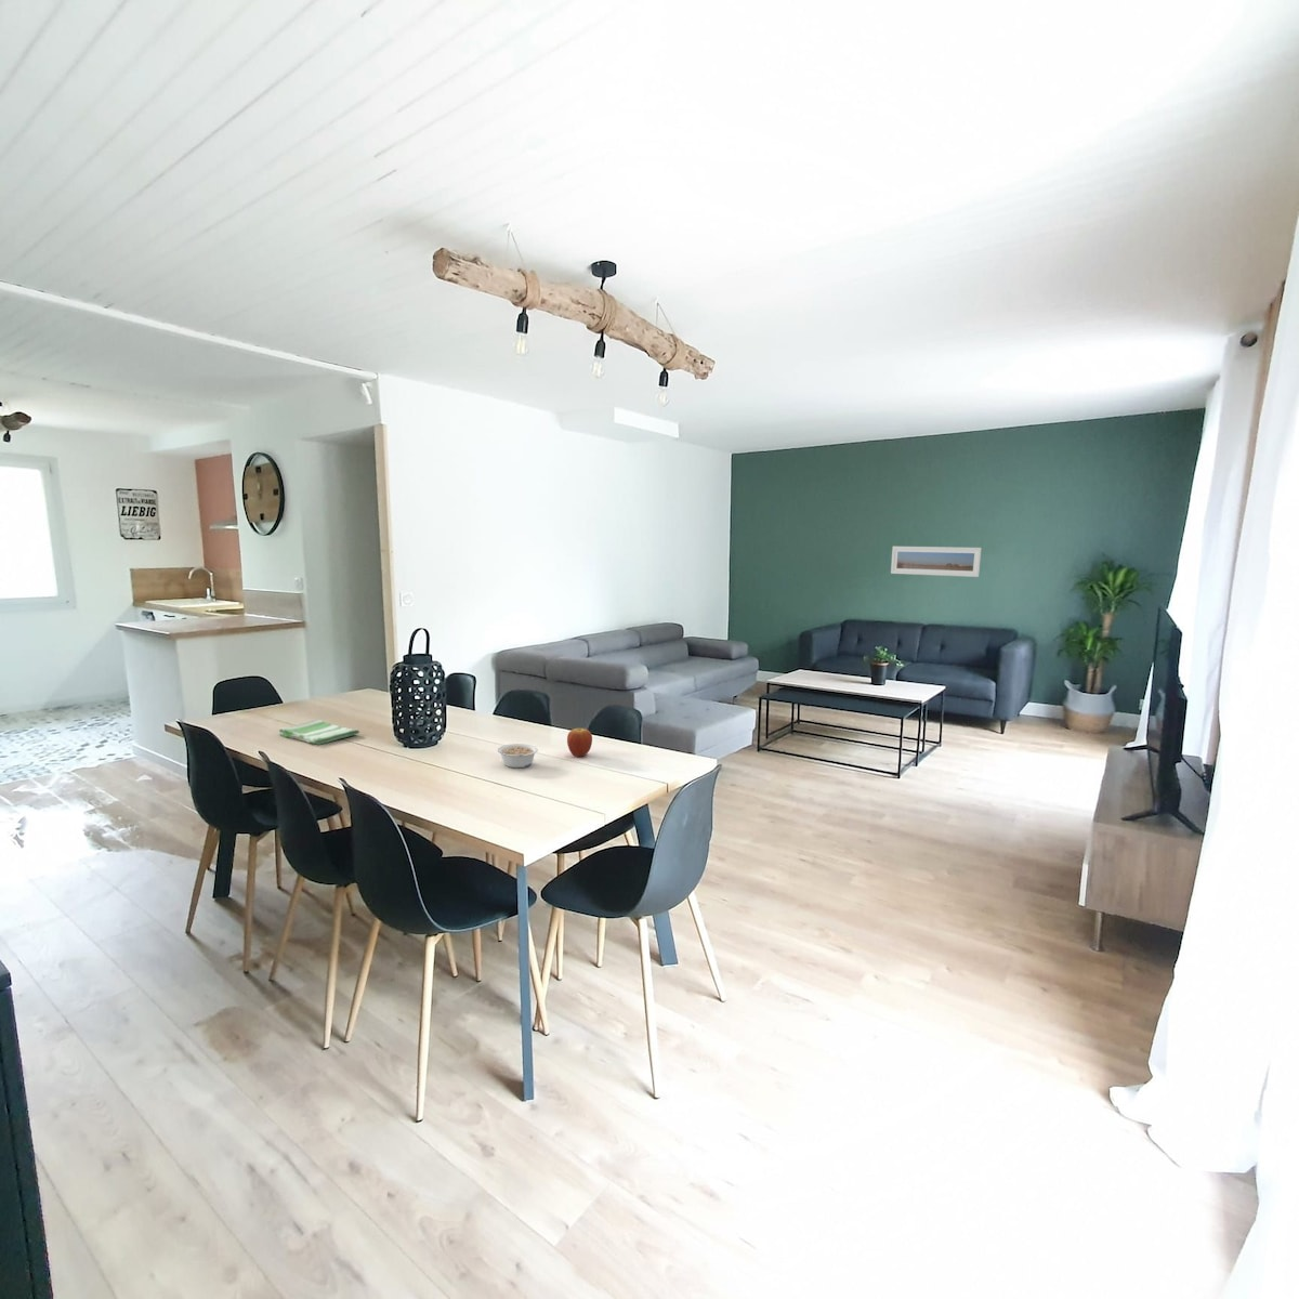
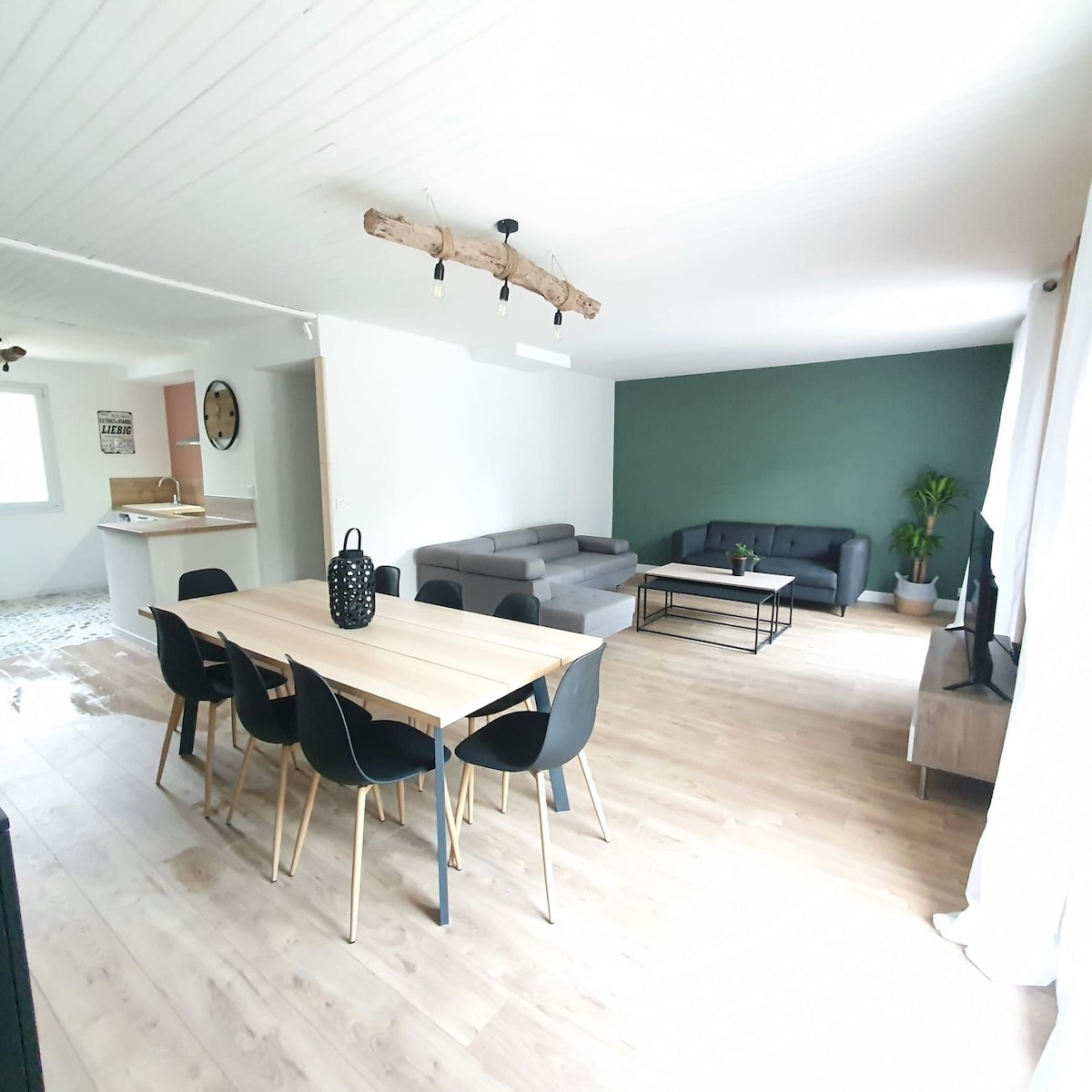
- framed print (934, 560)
- fruit (579, 740)
- dish towel (319, 730)
- legume (519, 754)
